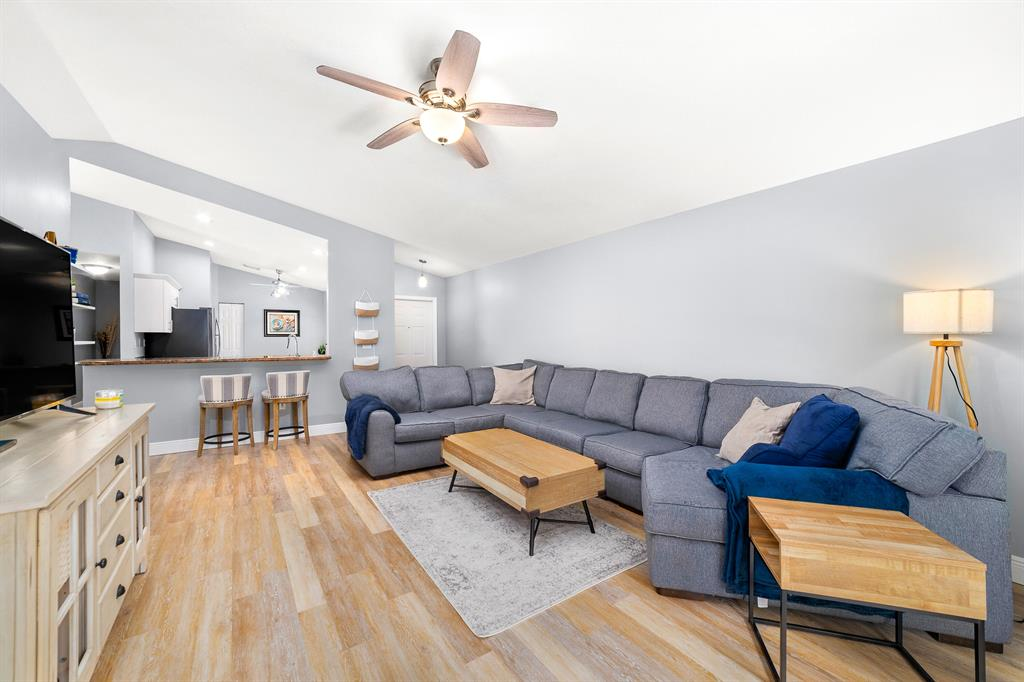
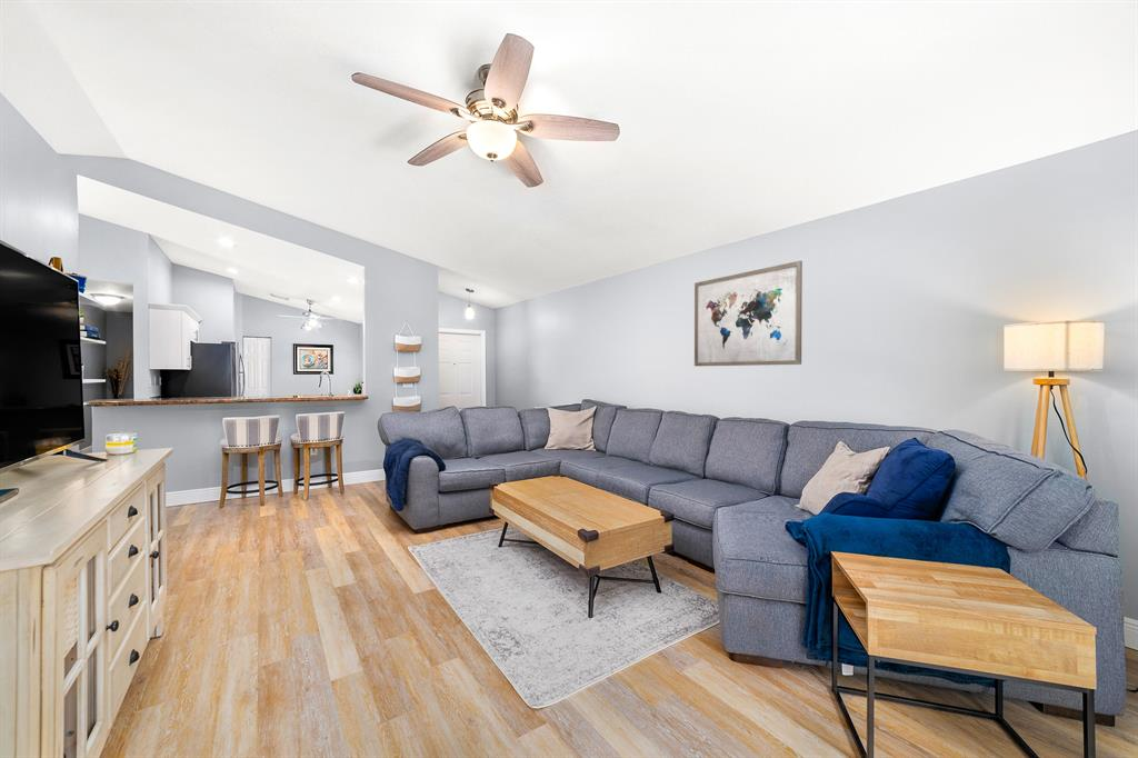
+ wall art (741, 319)
